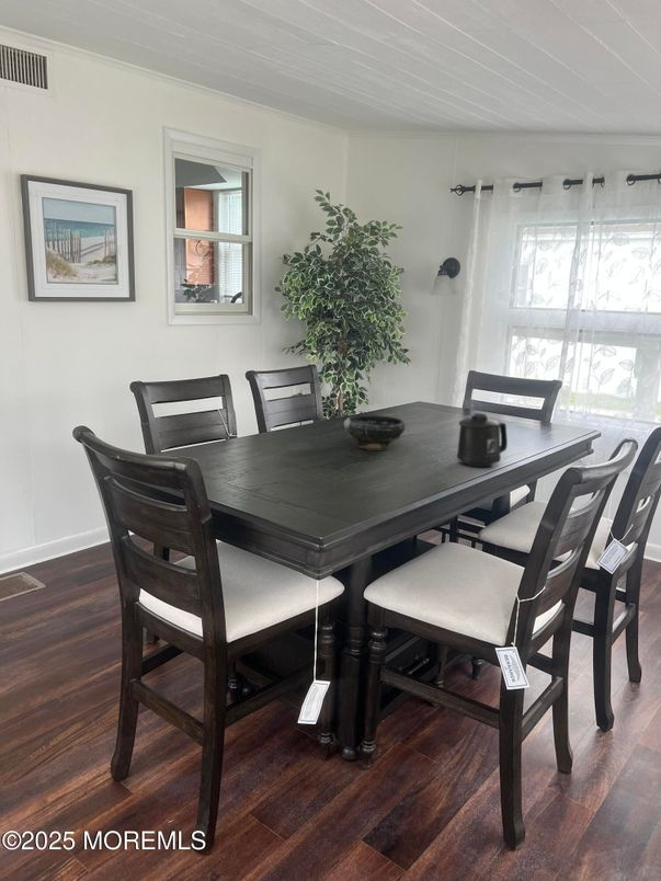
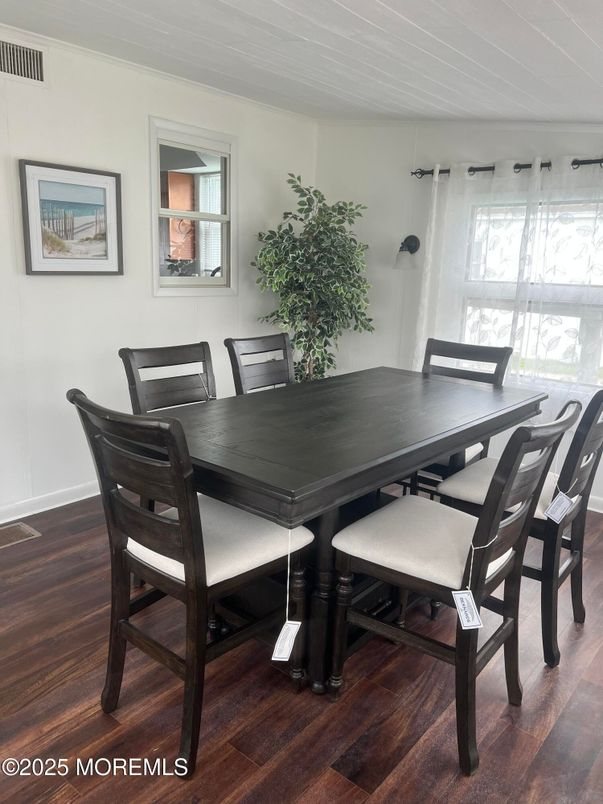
- mug (481, 438)
- bowl (374, 433)
